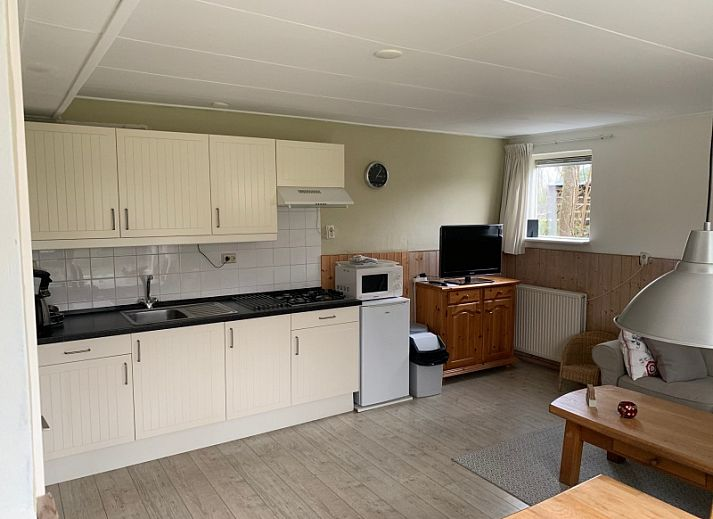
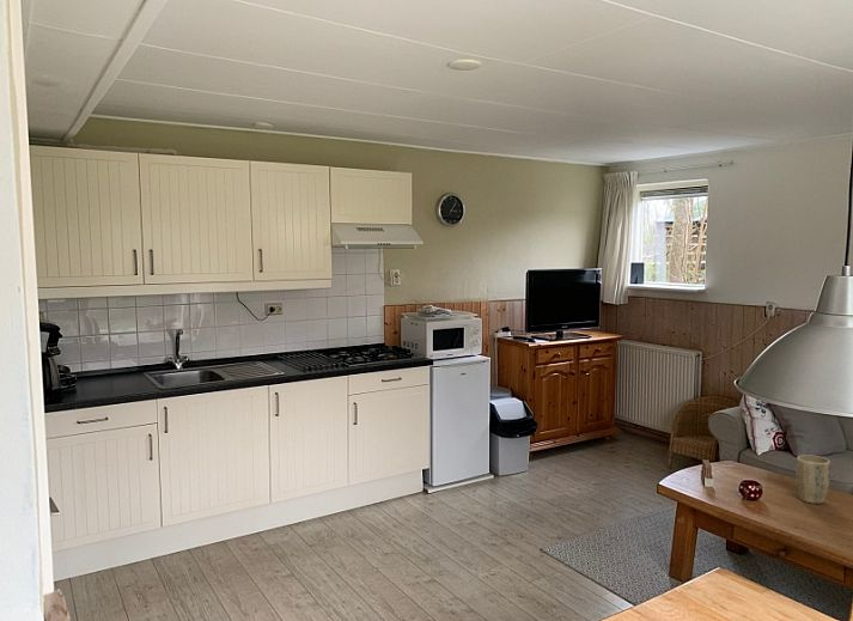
+ plant pot (812, 479)
